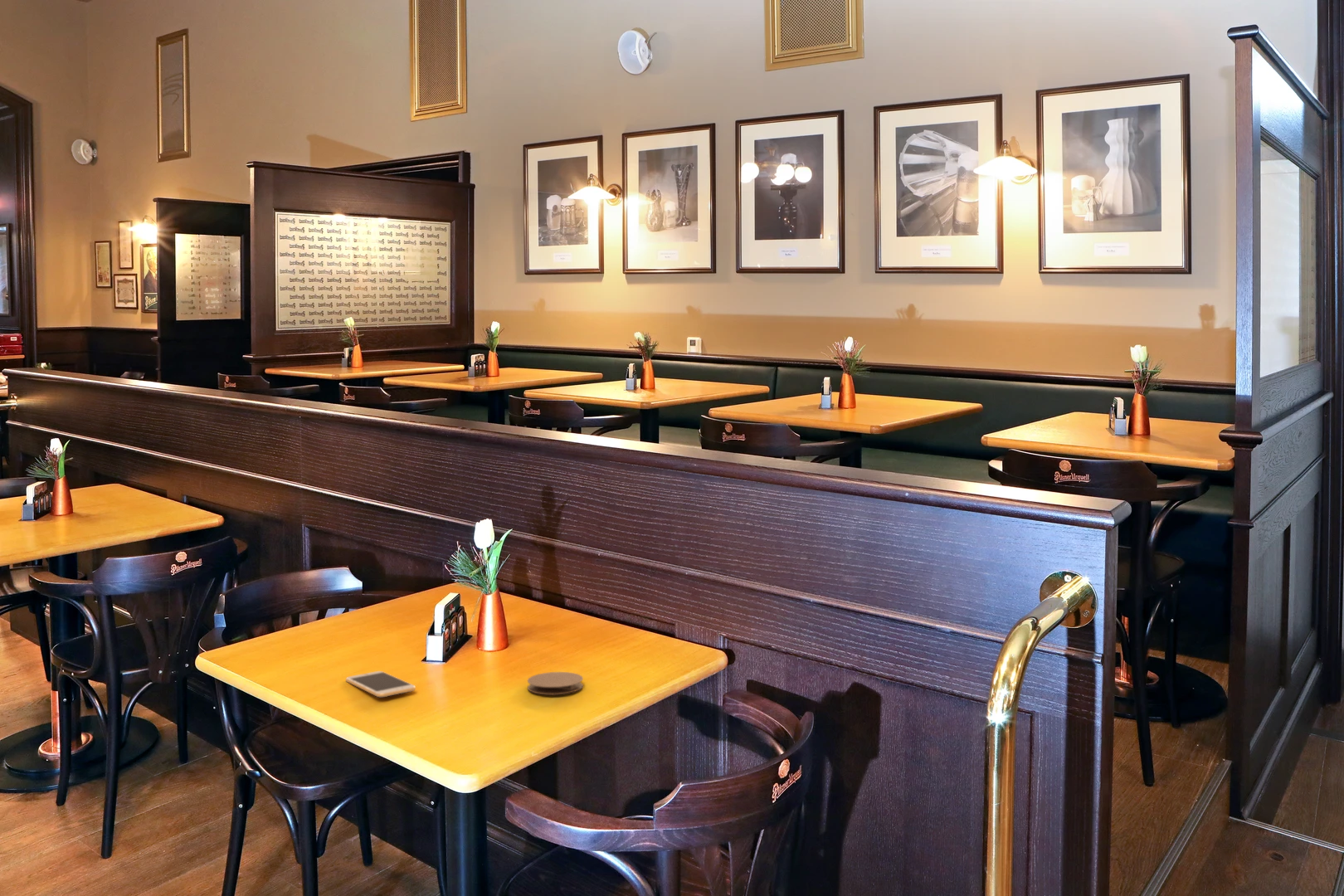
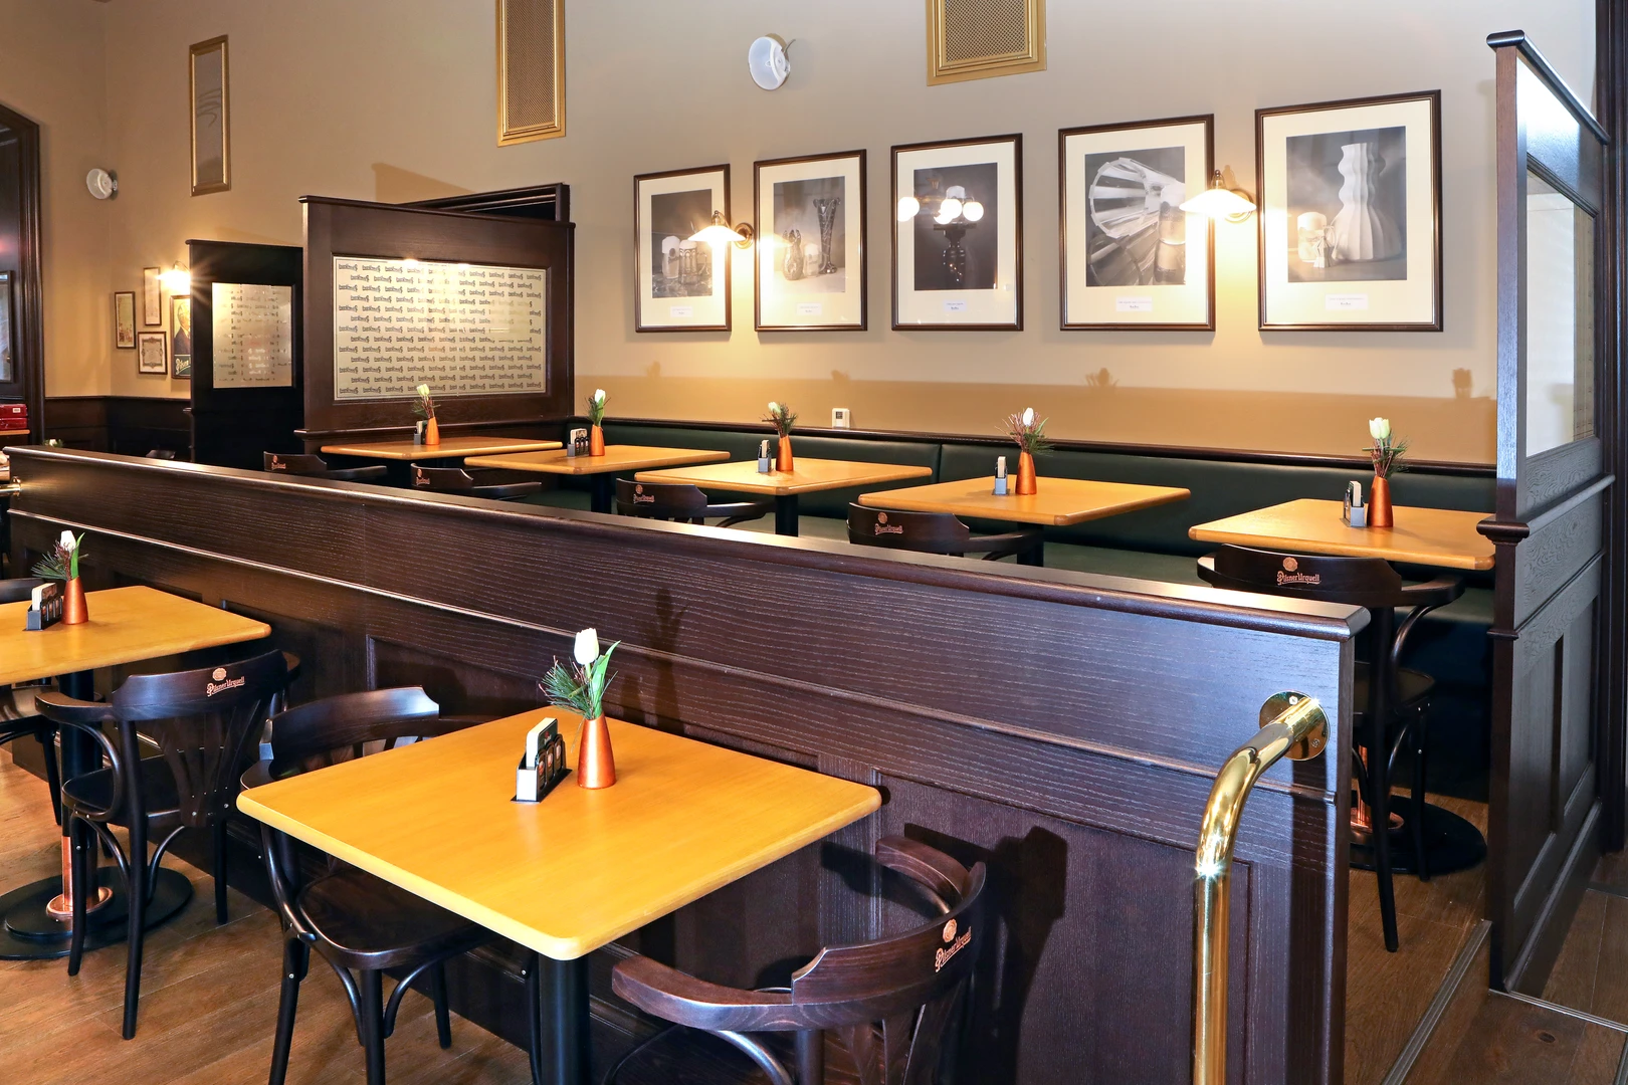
- smartphone (380, 684)
- coaster (555, 683)
